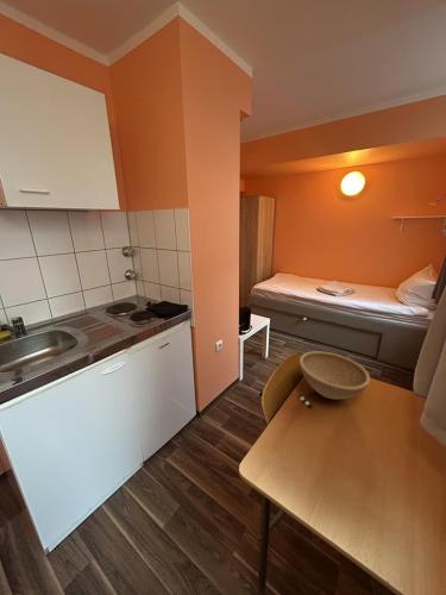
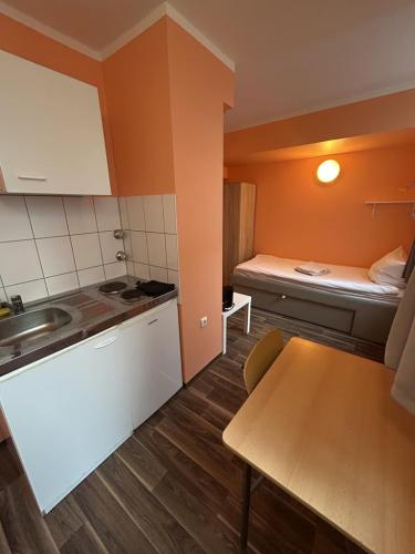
- bowl (331, 378)
